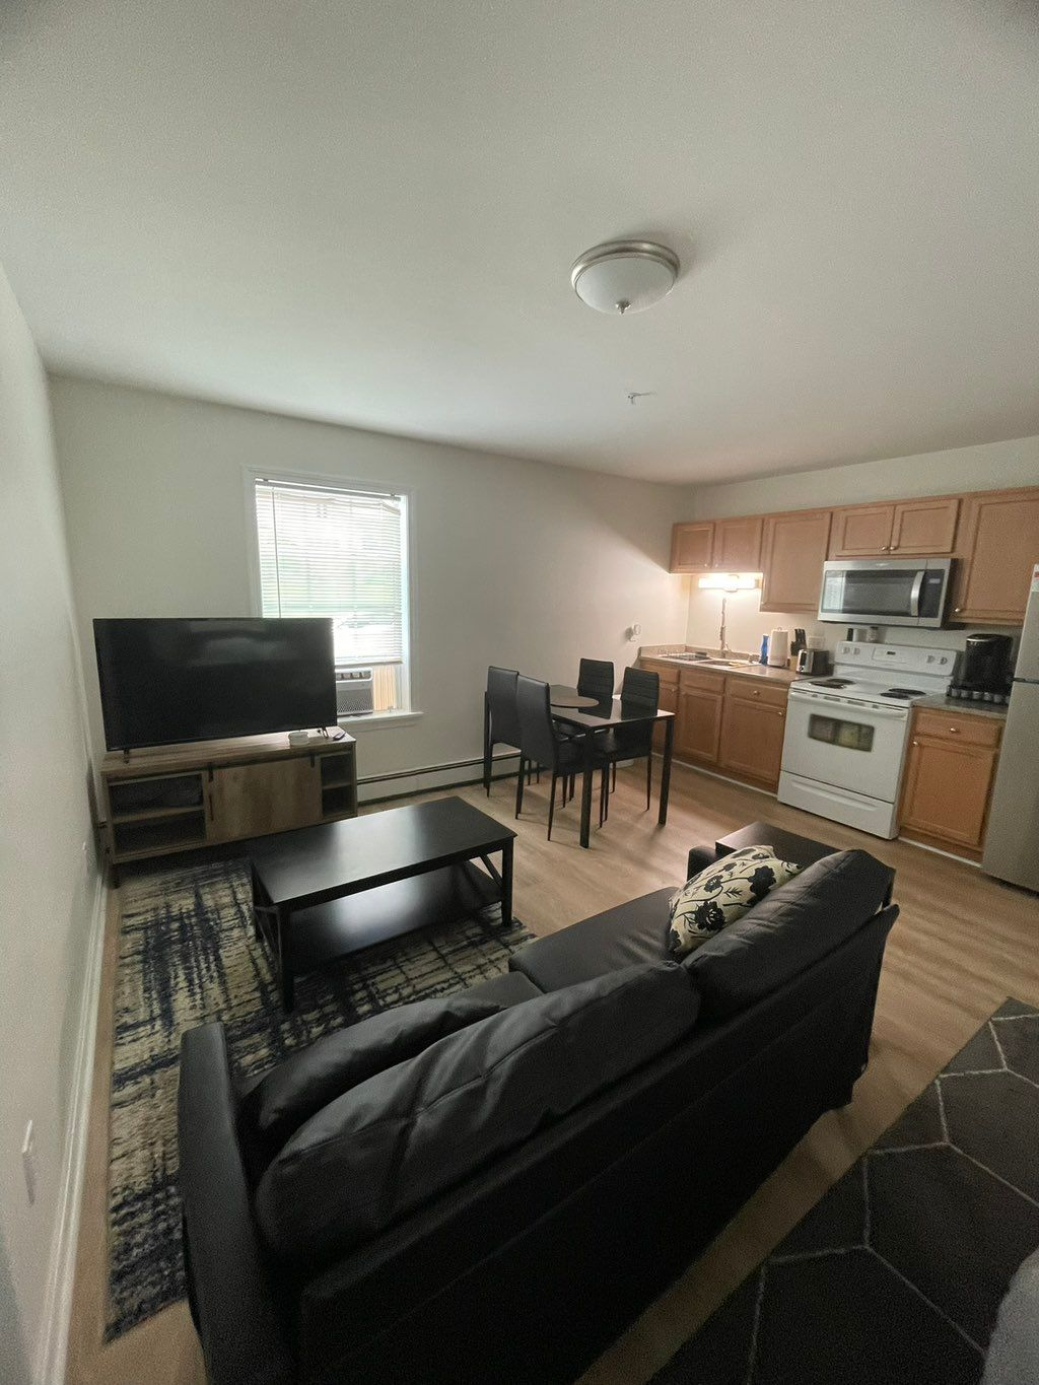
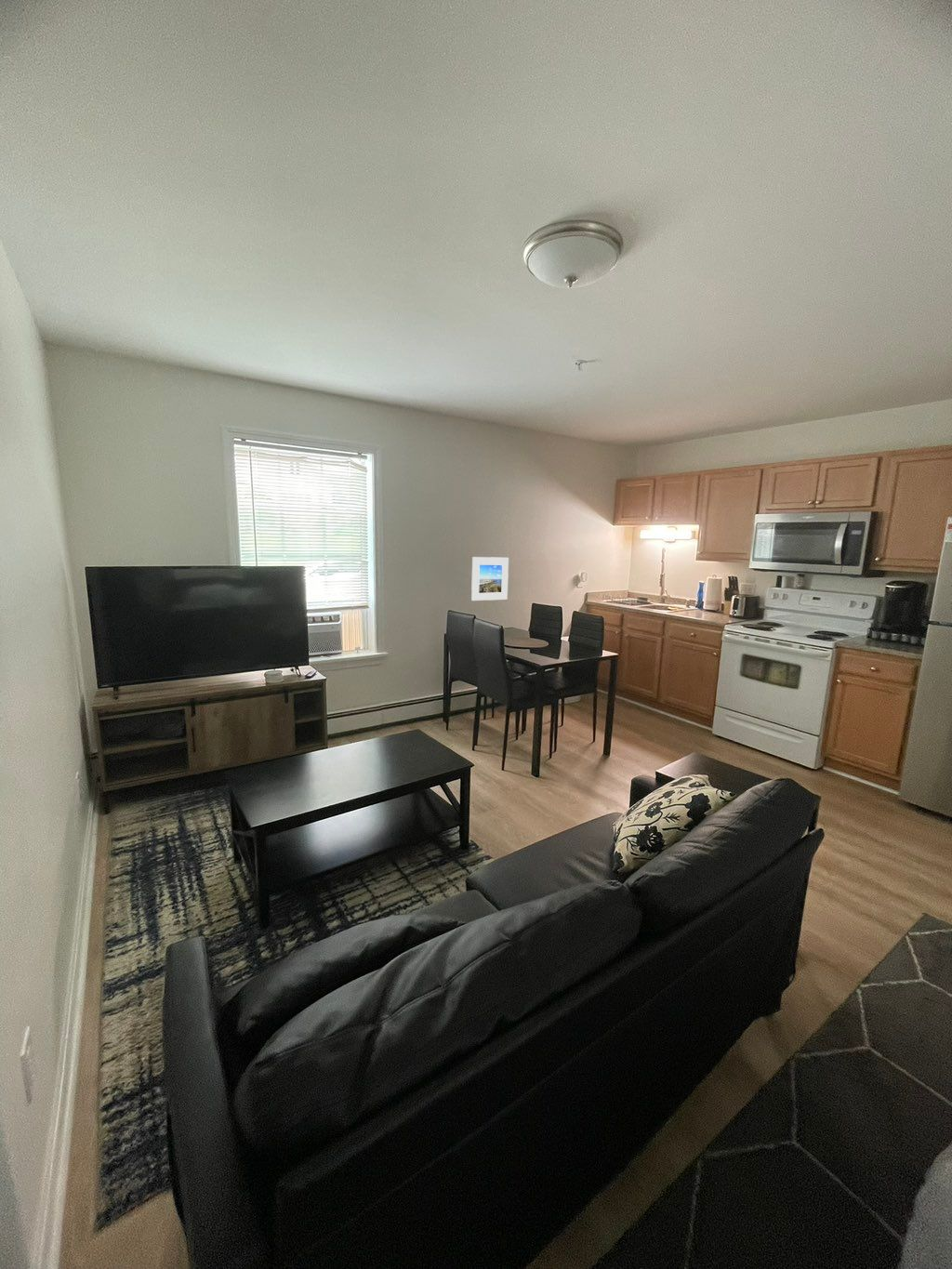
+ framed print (490, 578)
